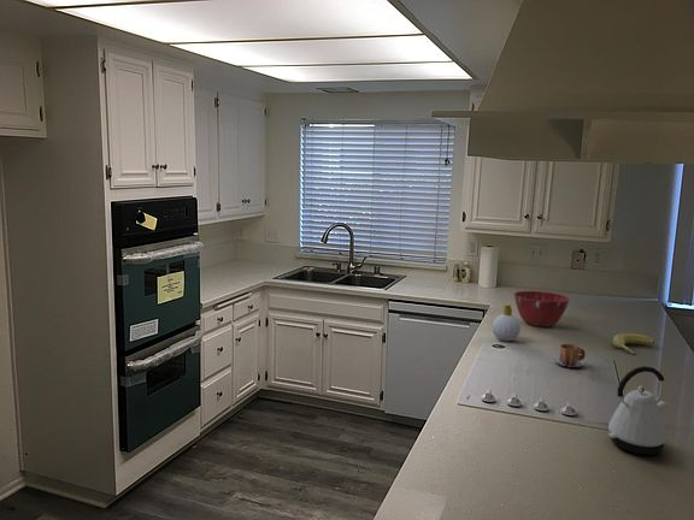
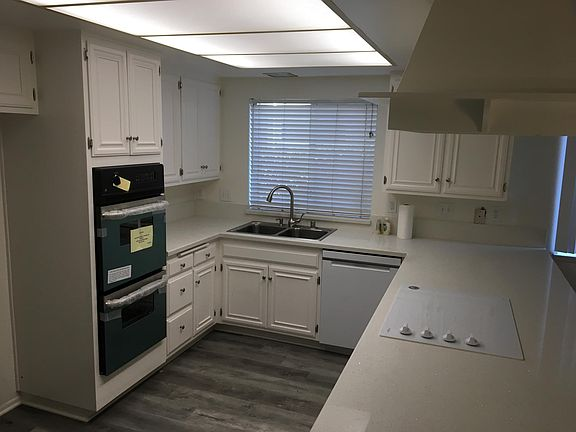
- soap bottle (506, 321)
- kettle (641, 406)
- banana (634, 342)
- mixing bowl (540, 309)
- mug (570, 355)
